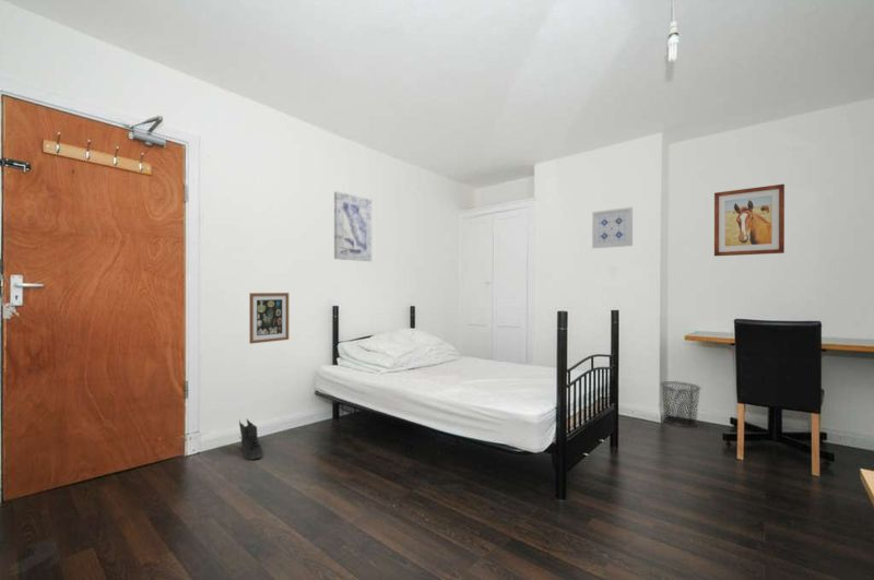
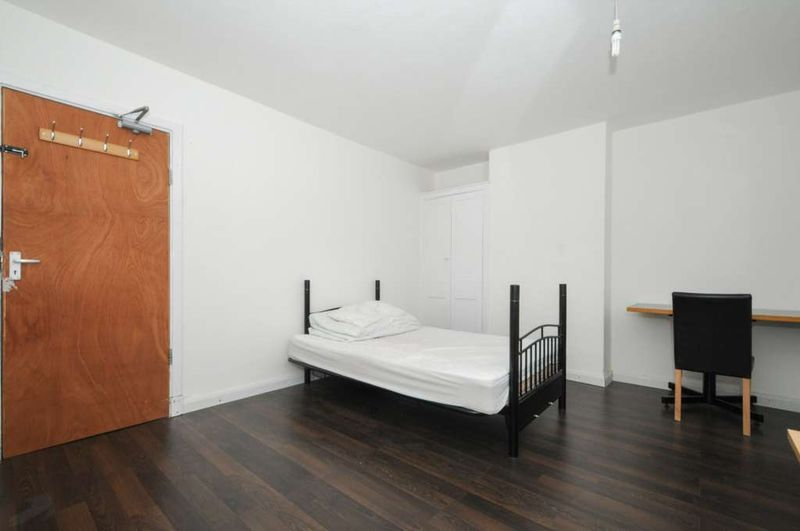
- wall art (747, 222)
- waste bin (680, 403)
- wall art (612, 228)
- wall art (270, 317)
- wall art (353, 227)
- sneaker (249, 438)
